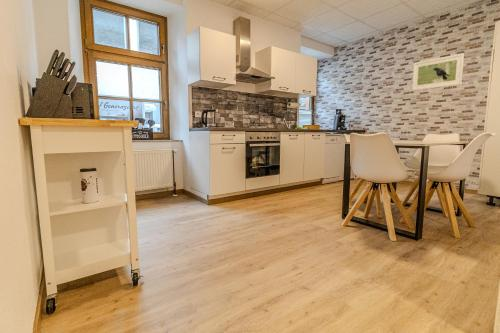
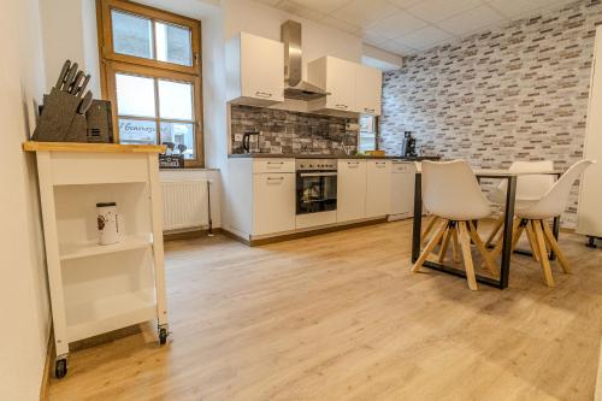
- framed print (436, 73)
